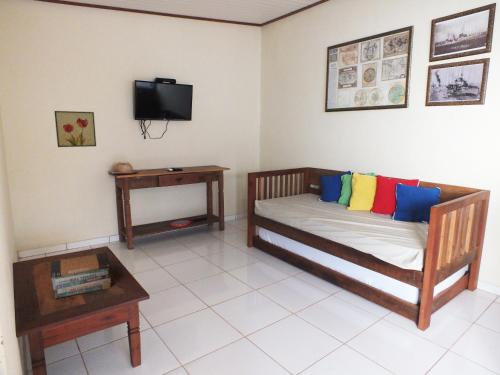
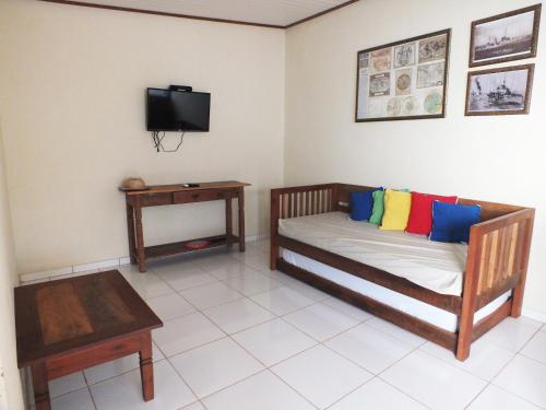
- wall art (75, 129)
- book stack (81, 274)
